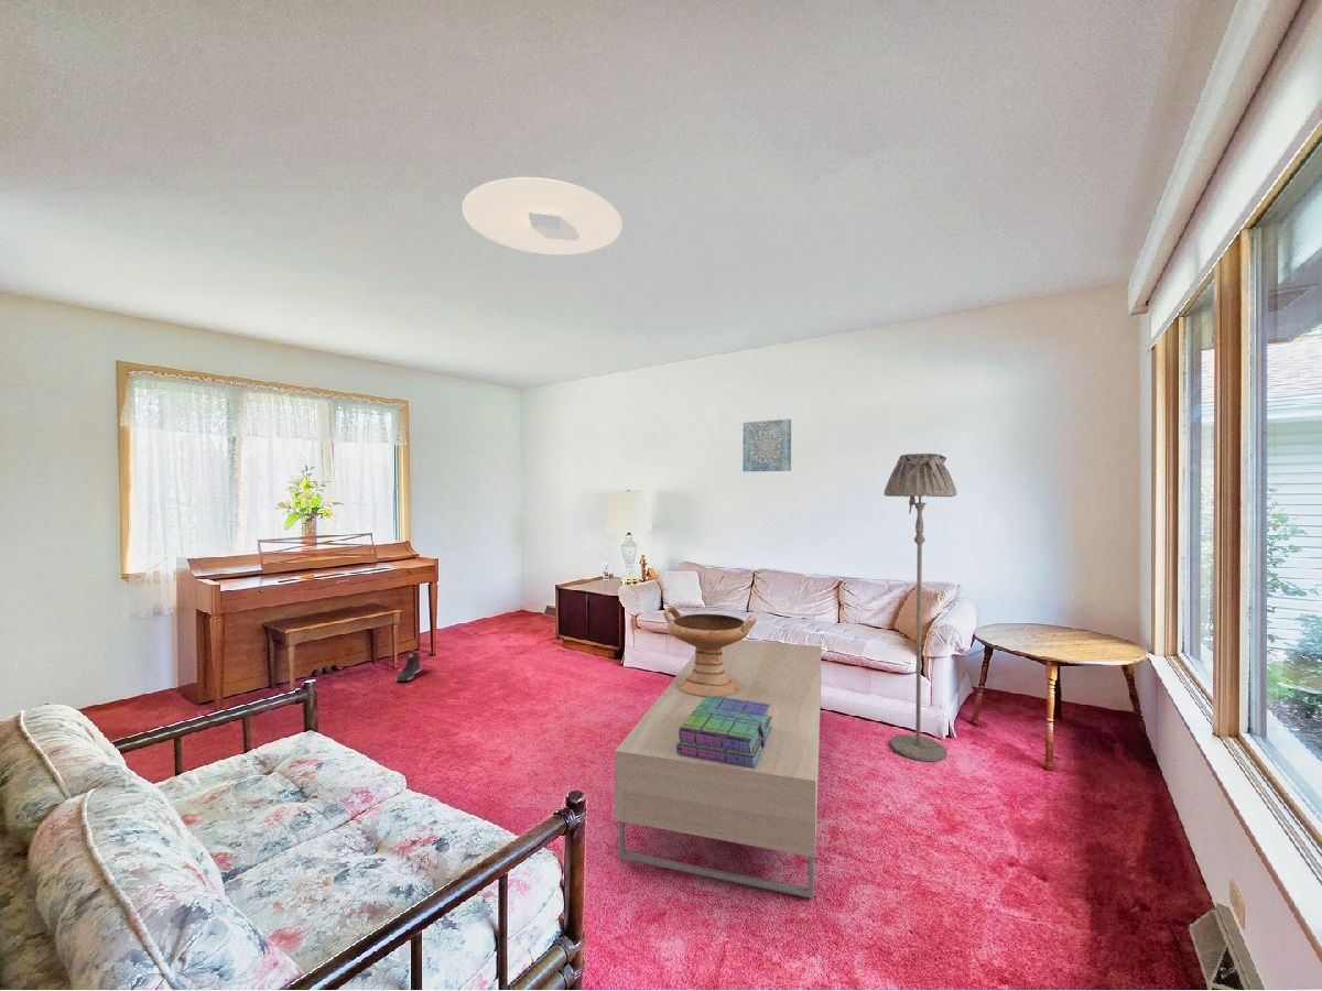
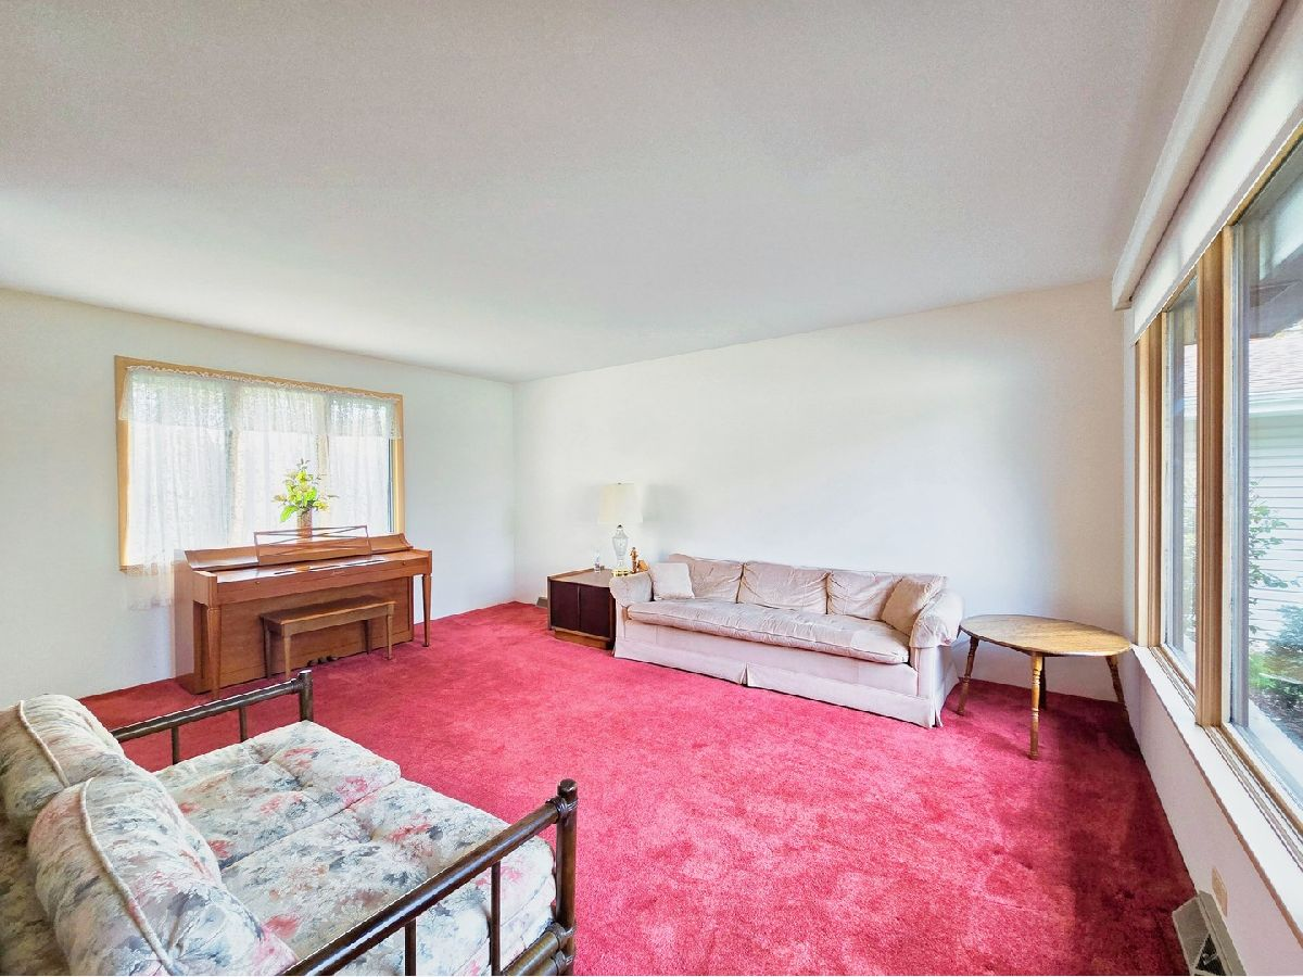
- floor lamp (918, 601)
- sneaker (408, 664)
- ceiling light (544, 214)
- coffee table (740, 699)
- wall art (766, 446)
- decorative bowl (708, 647)
- stack of books (726, 726)
